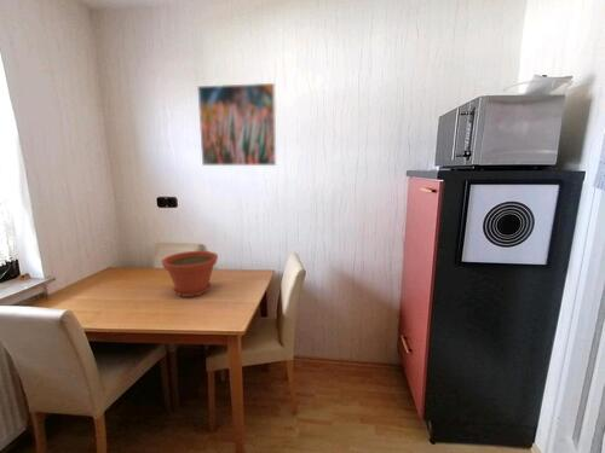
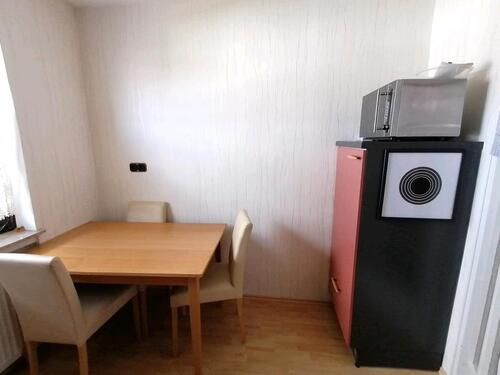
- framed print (237, 126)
- plant pot (191, 274)
